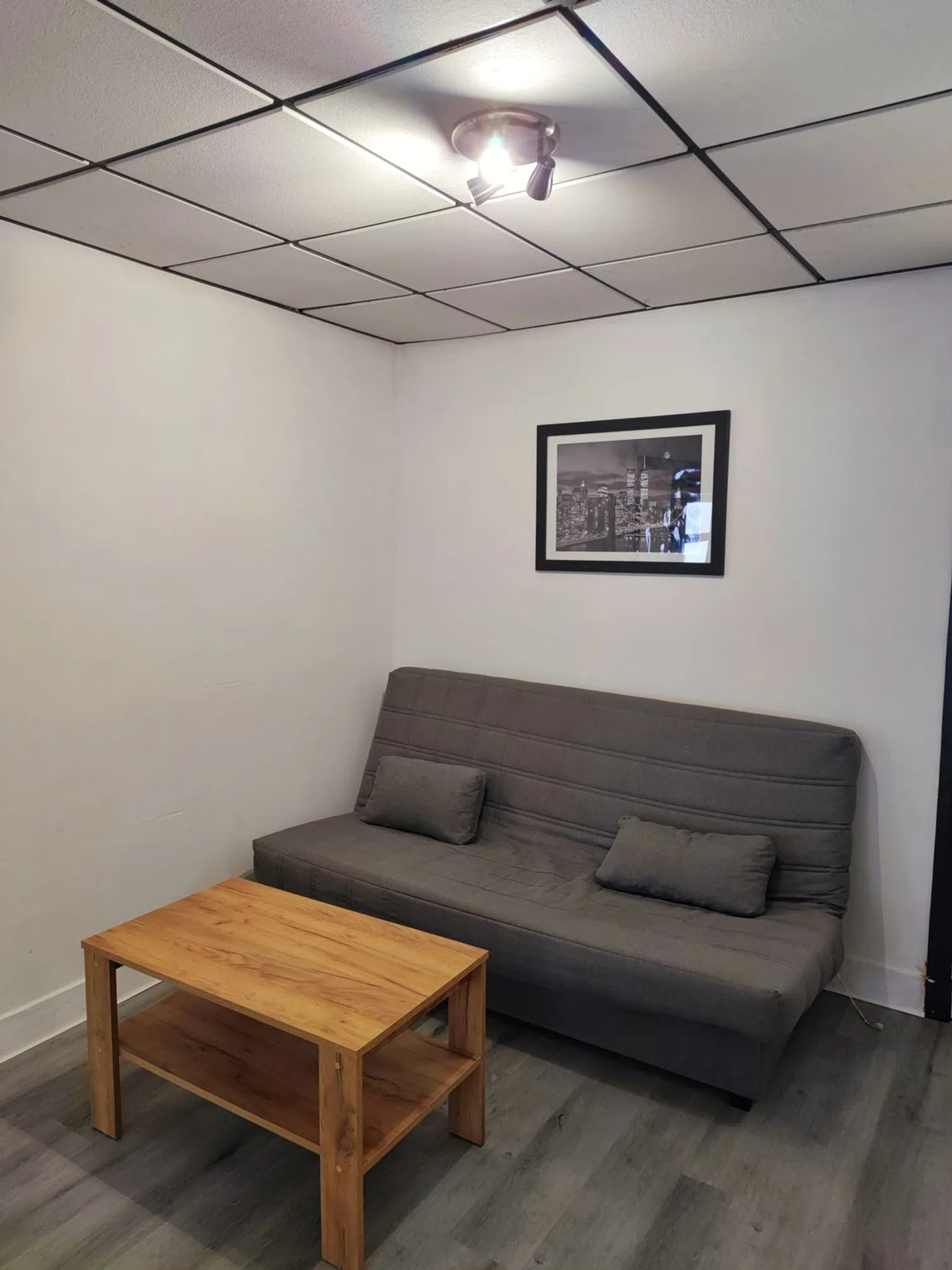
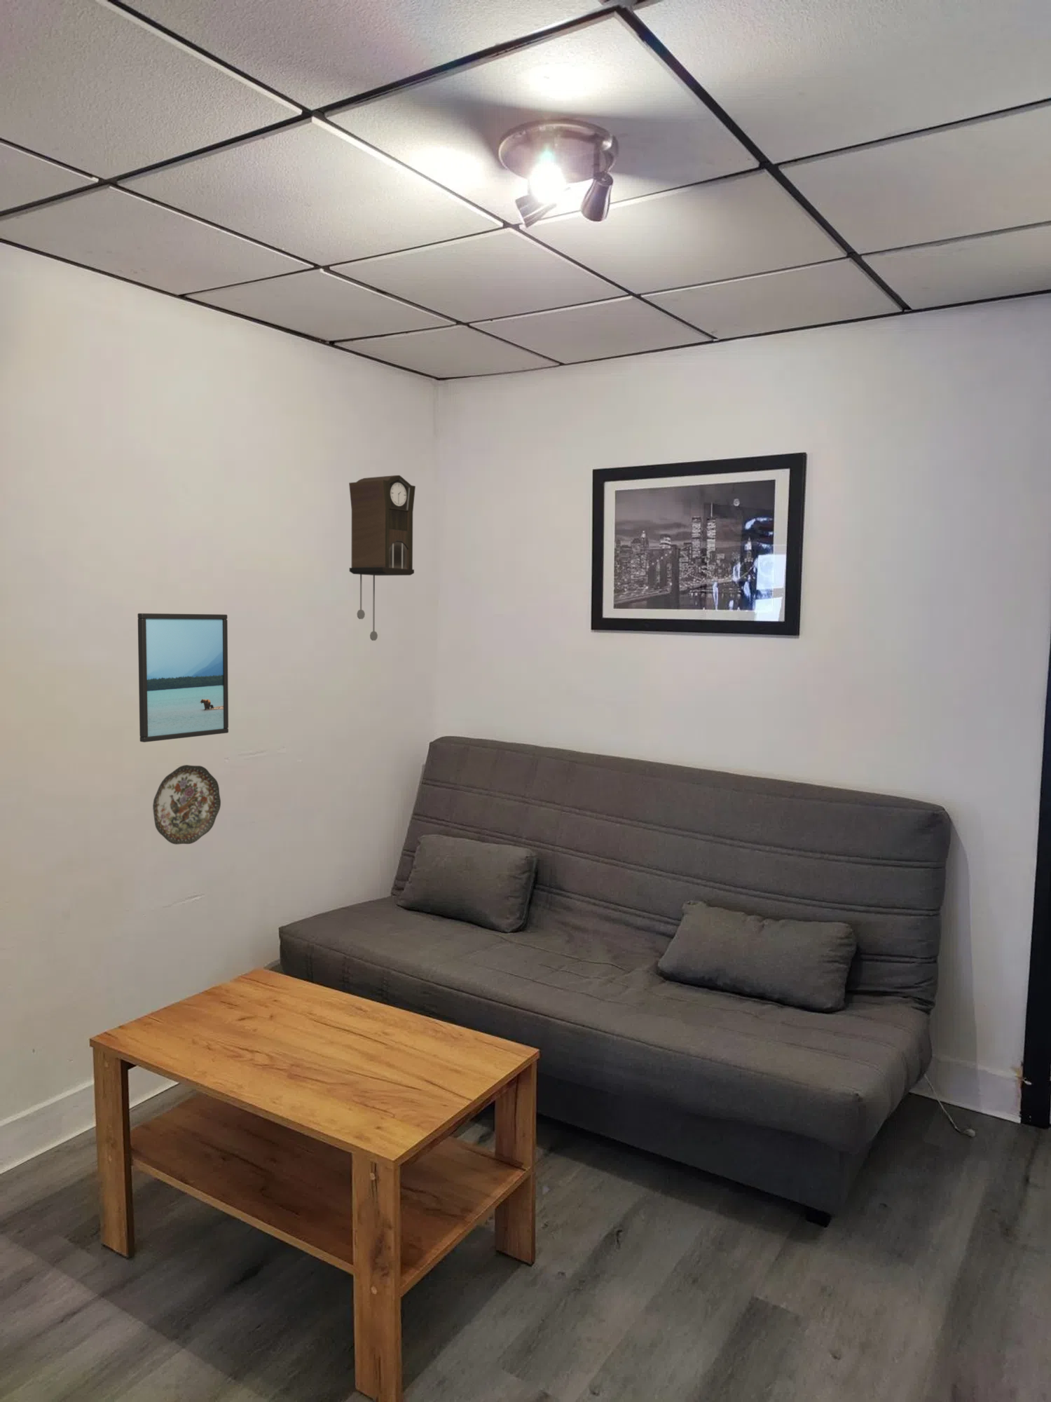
+ pendulum clock (382, 560)
+ decorative plate (185, 804)
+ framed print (185, 676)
